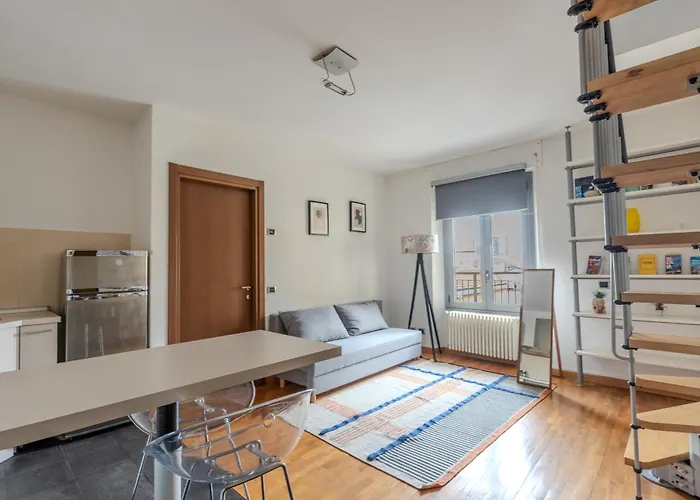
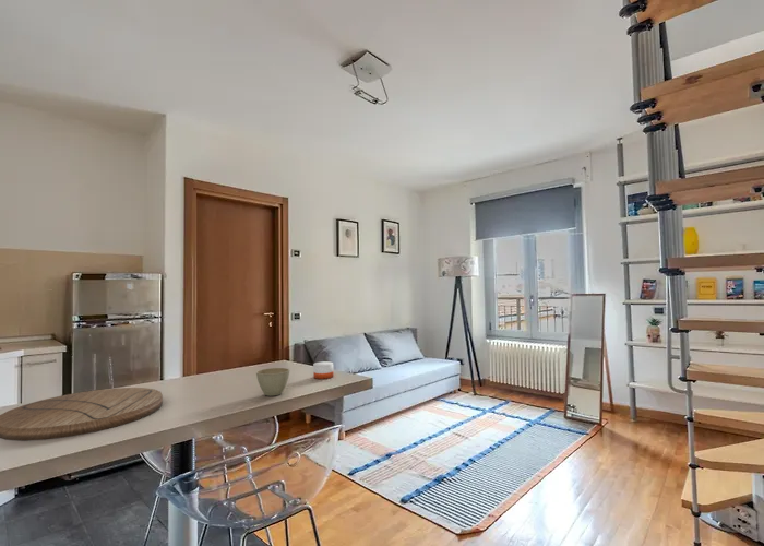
+ flower pot (273, 382)
+ candle (323, 363)
+ cutting board (86, 410)
